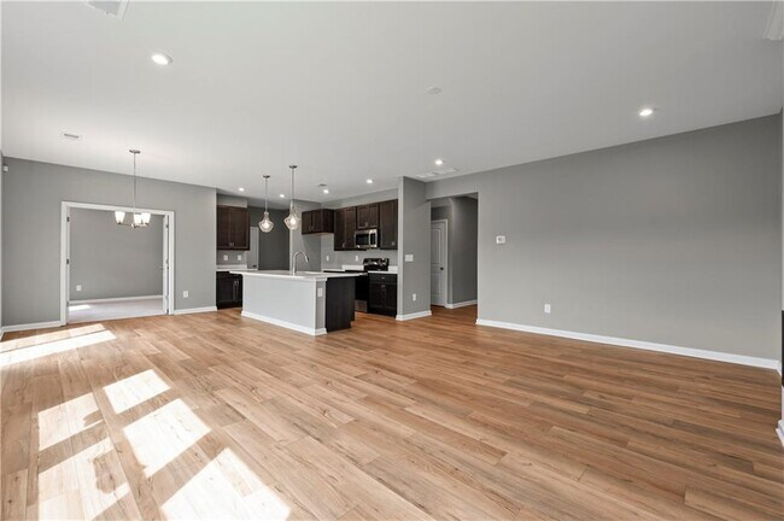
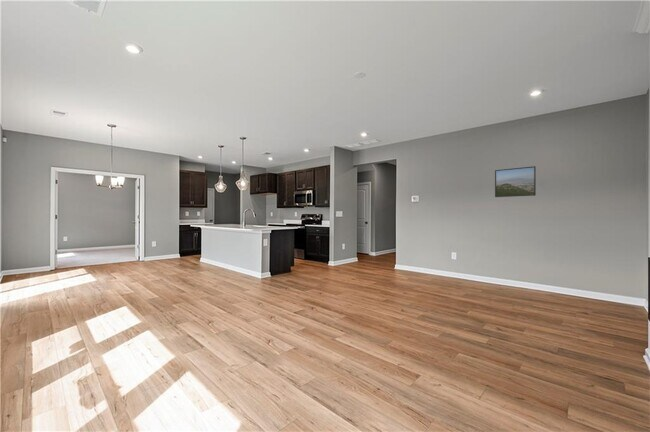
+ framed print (514, 182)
